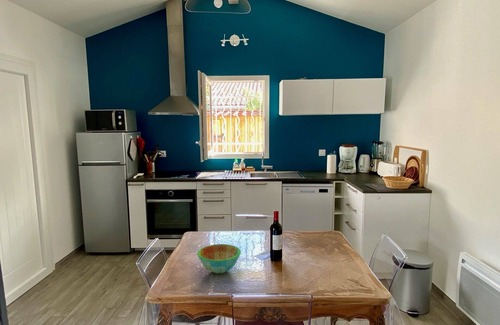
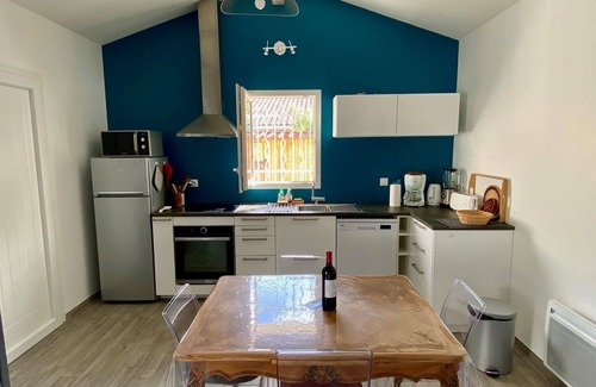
- bowl (219, 261)
